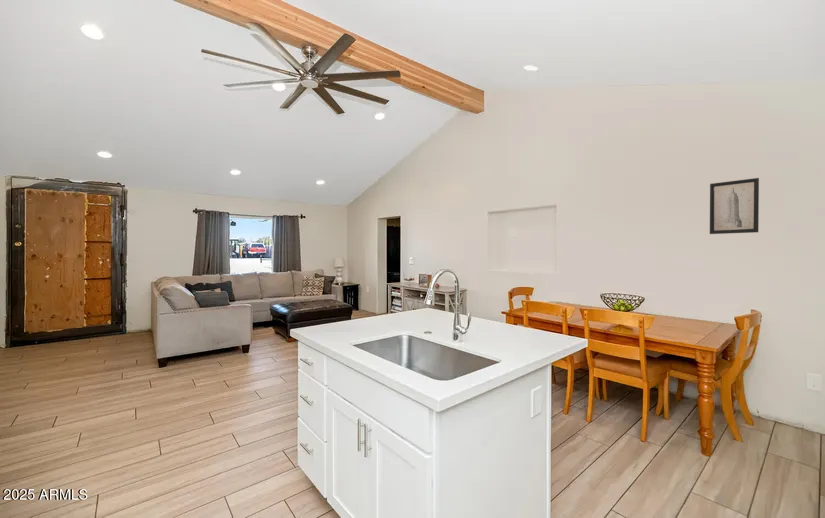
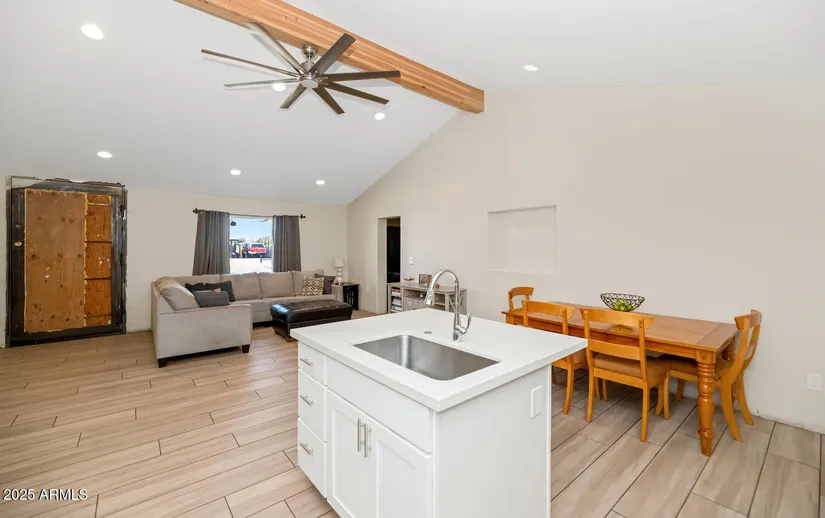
- wall art (733, 207)
